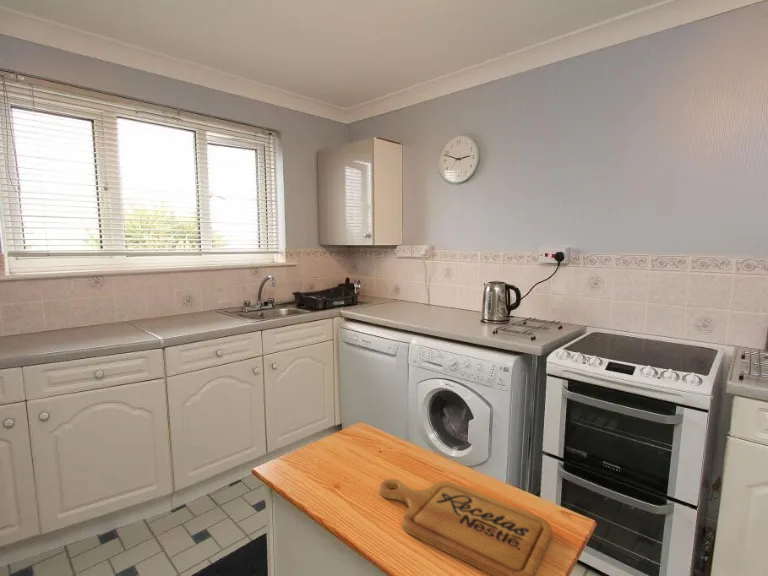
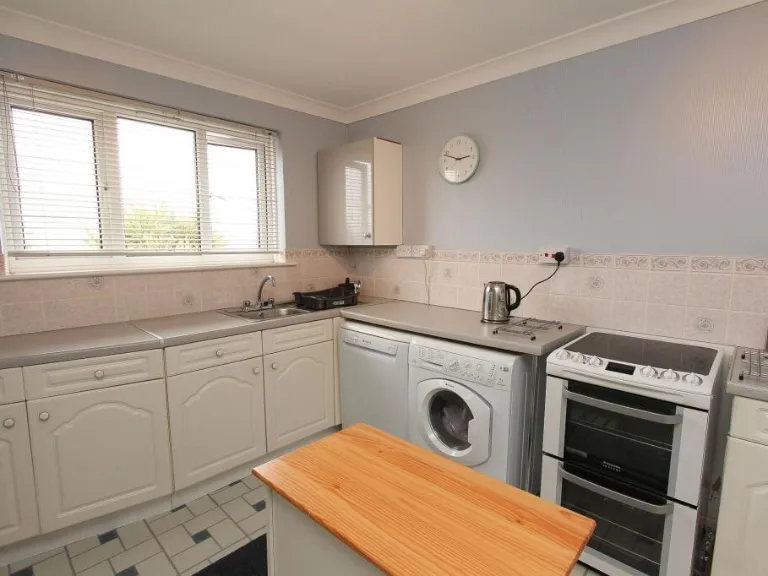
- cutting board (452, 514)
